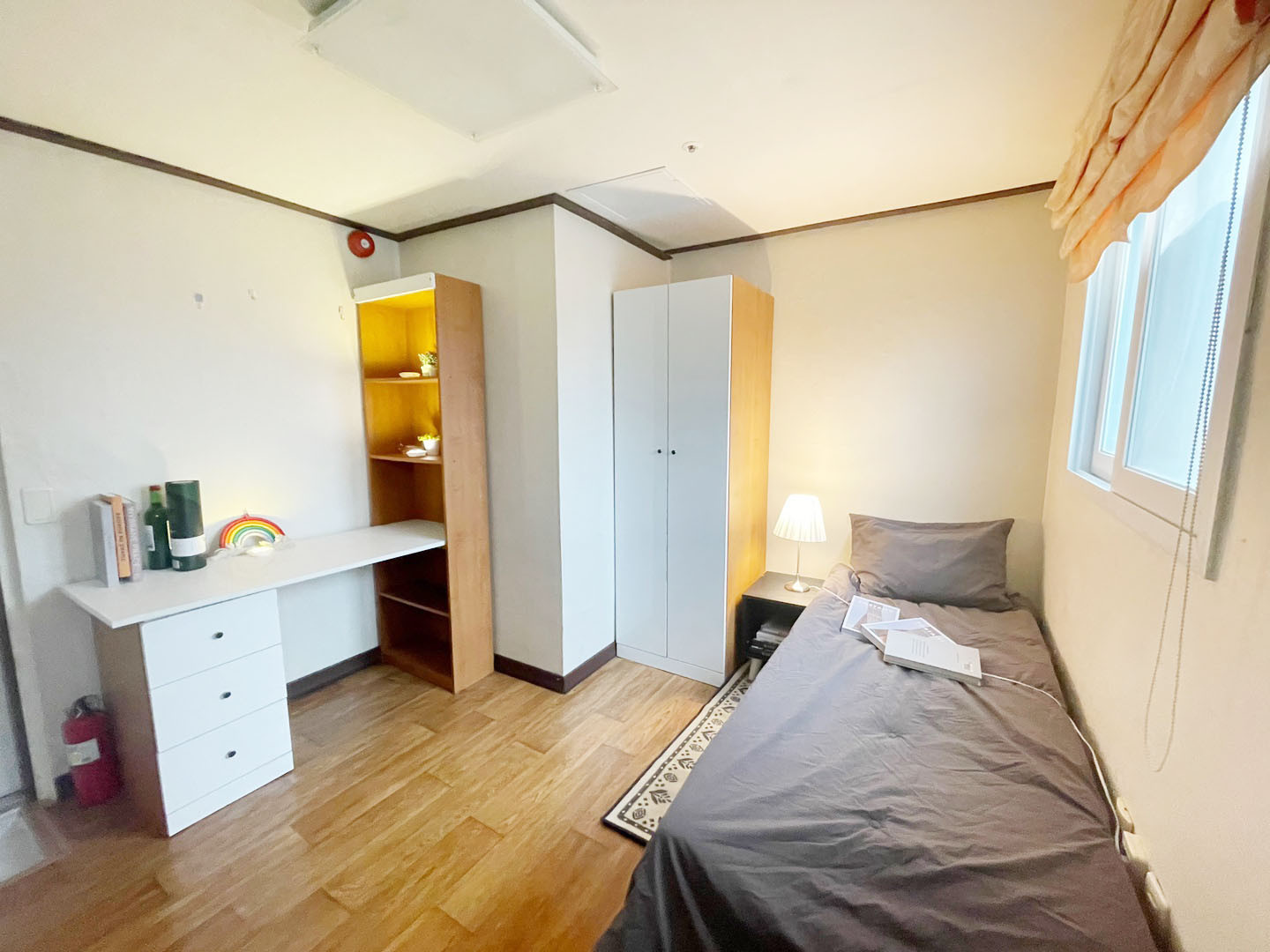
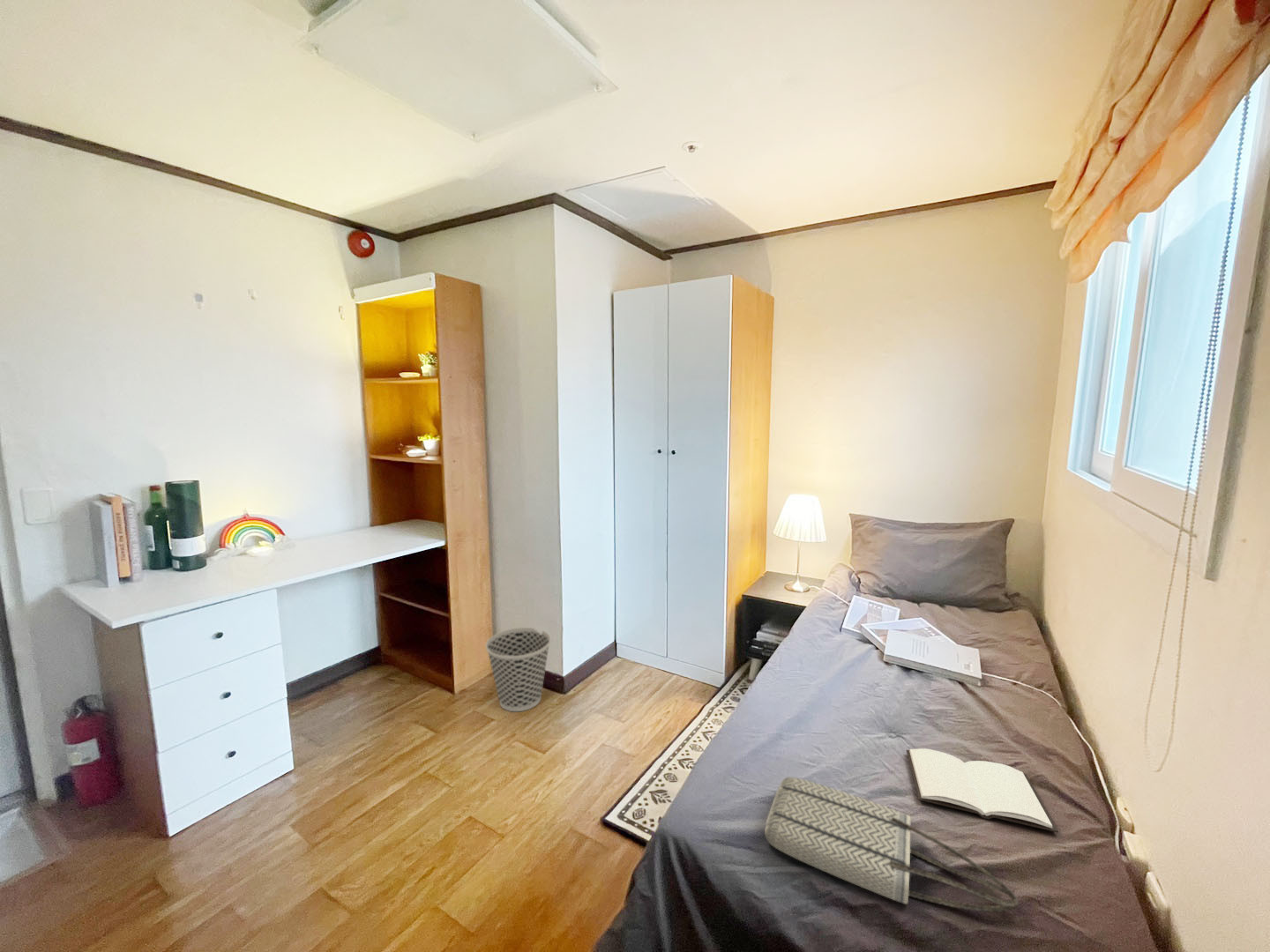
+ wastebasket (519, 670)
+ book (974, 785)
+ tote bag (882, 846)
